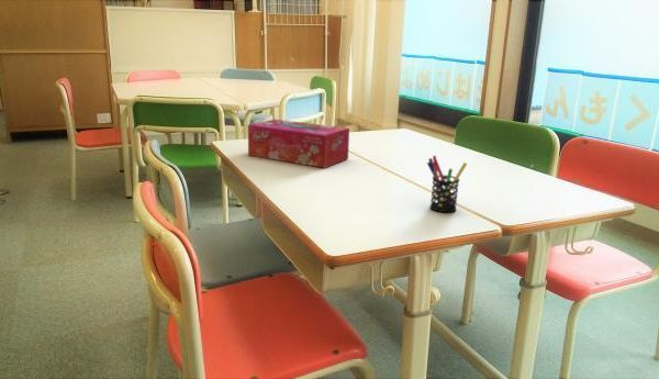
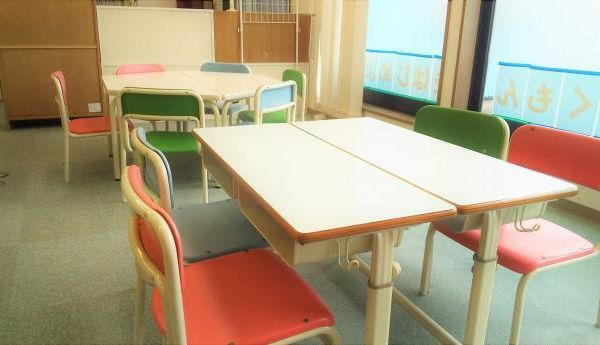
- pen holder (444, 182)
- tissue box (298, 142)
